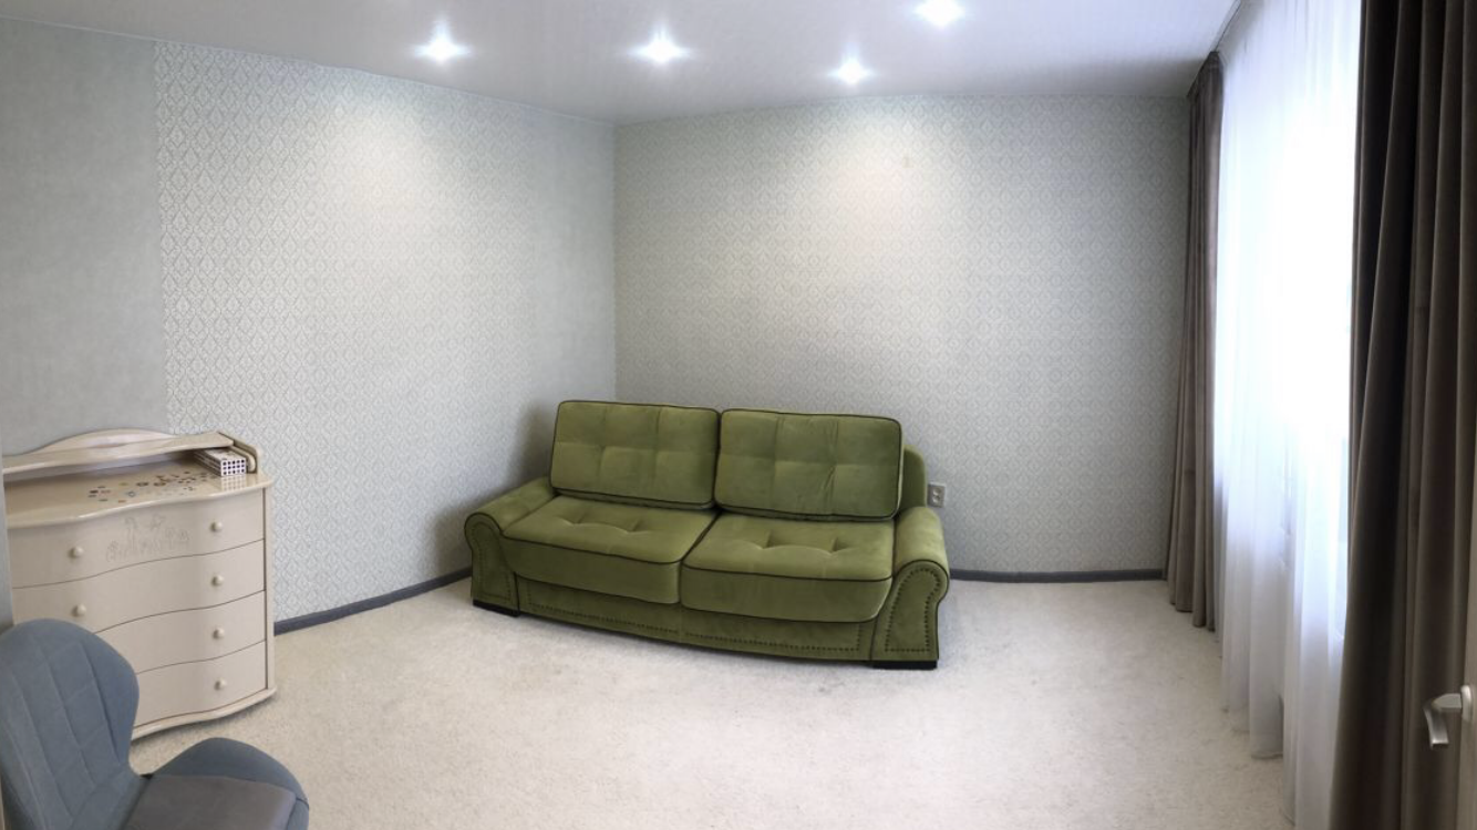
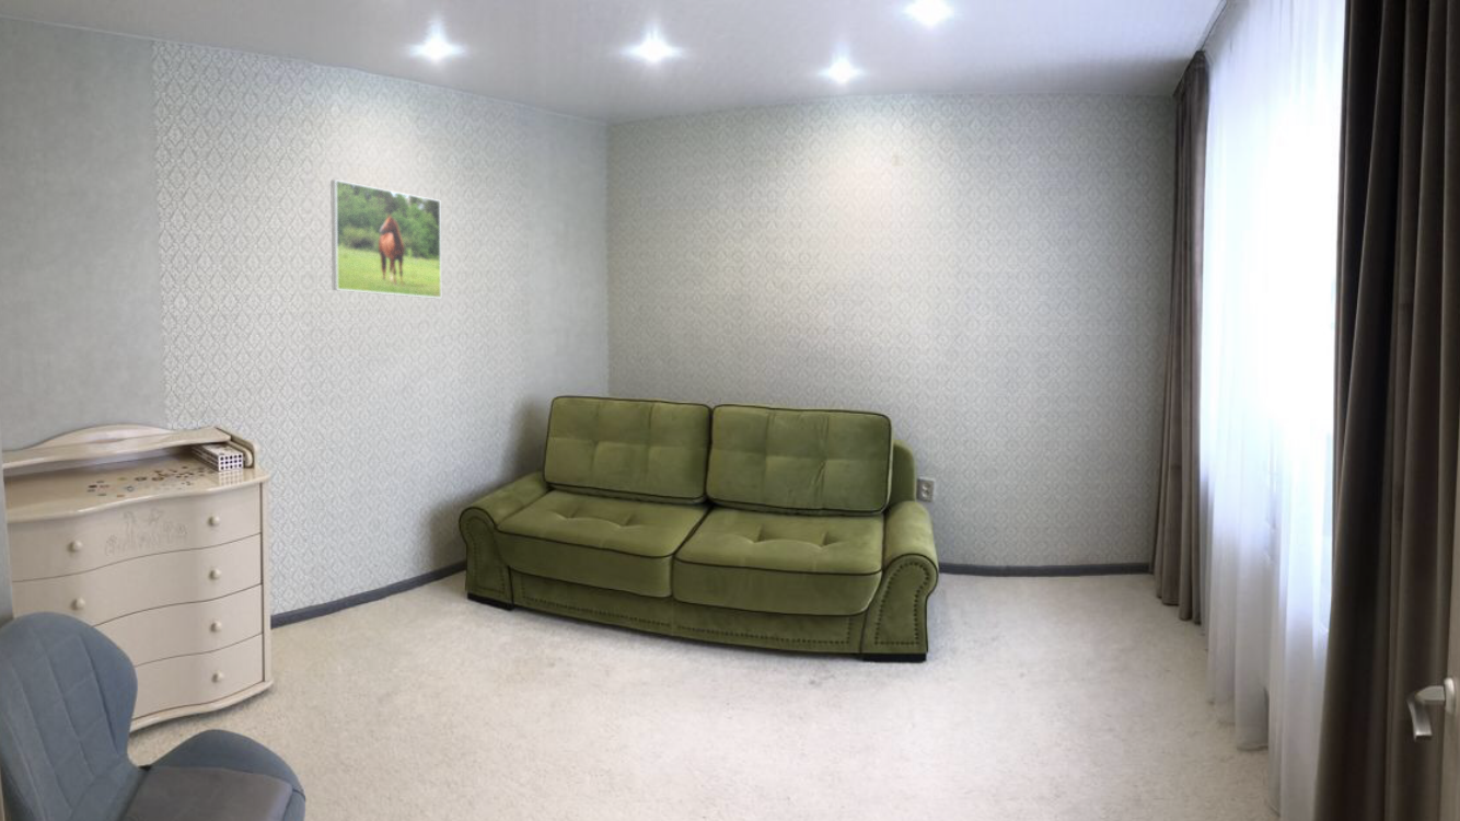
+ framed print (389, 242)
